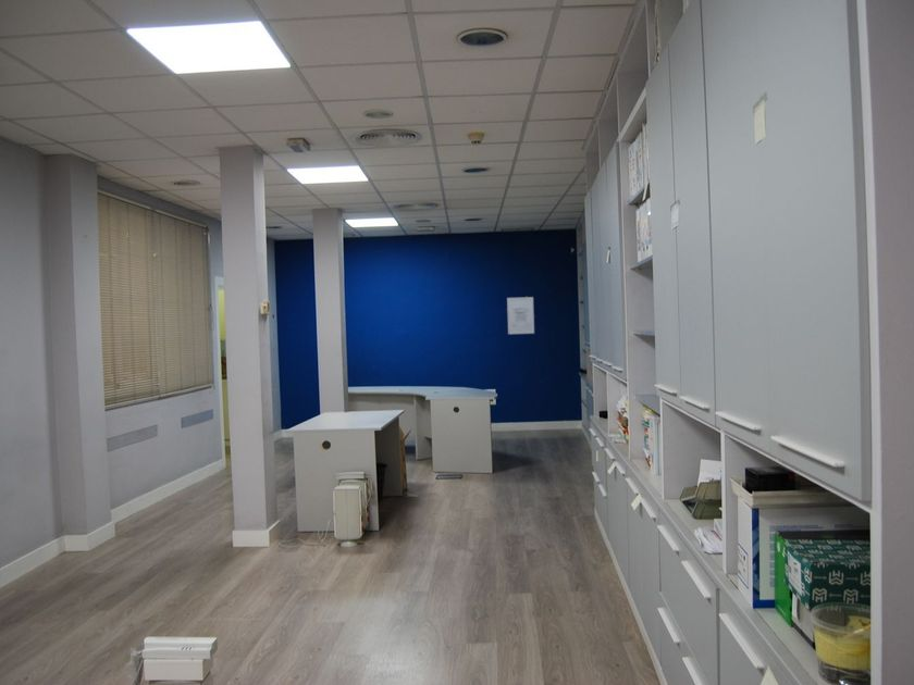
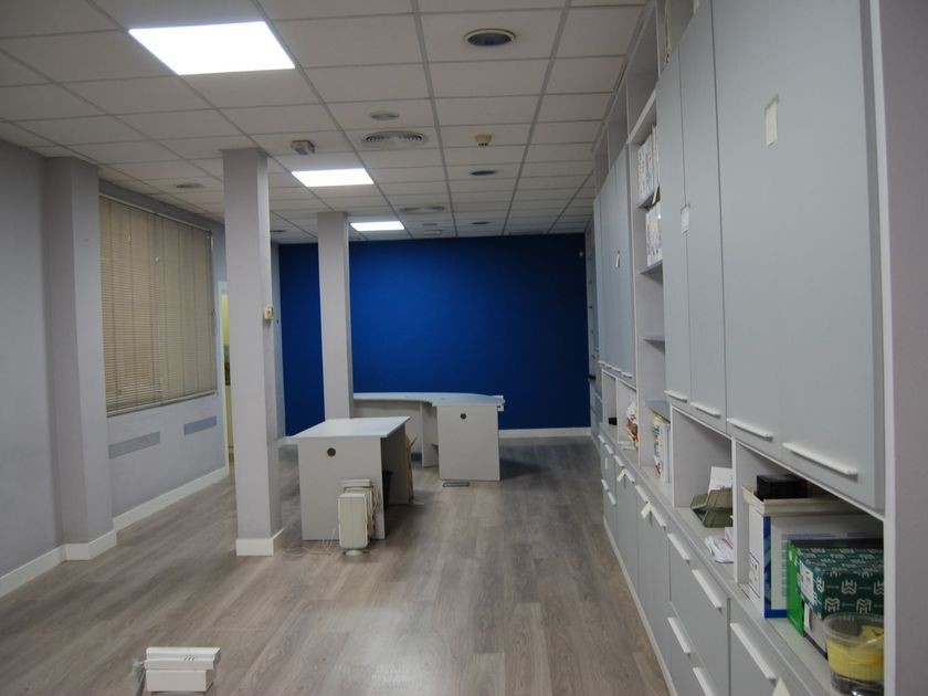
- wall art (520, 315)
